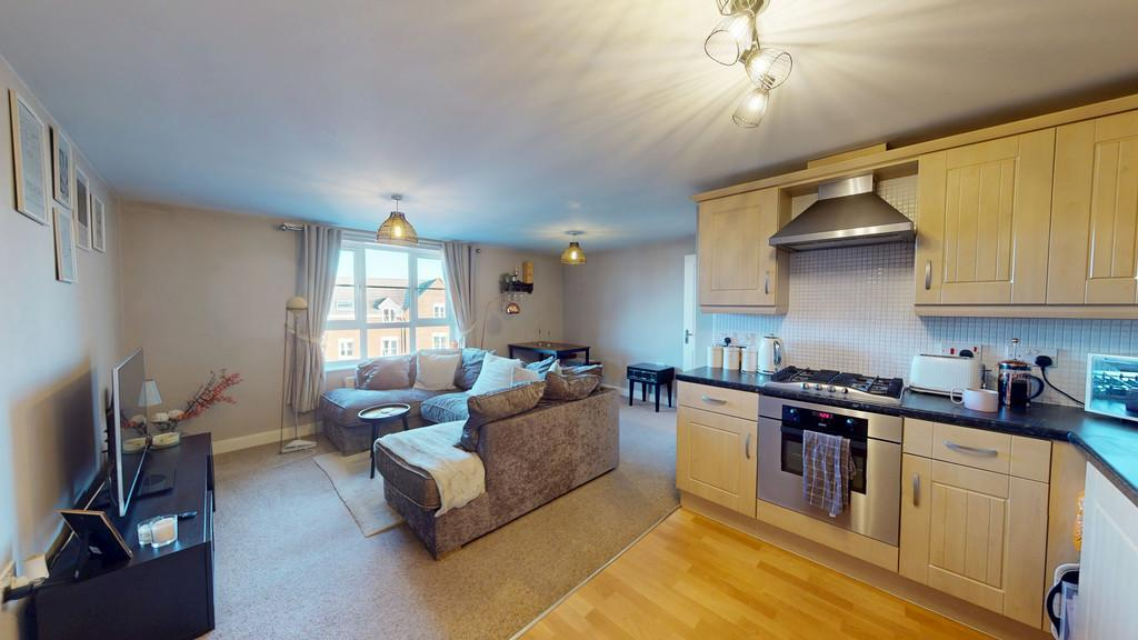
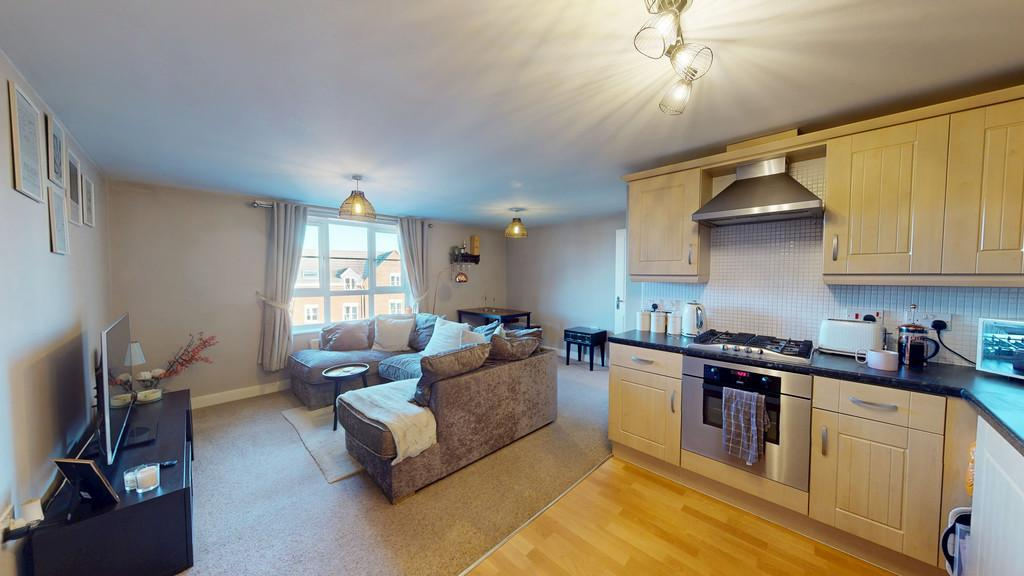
- floor lamp (296, 374)
